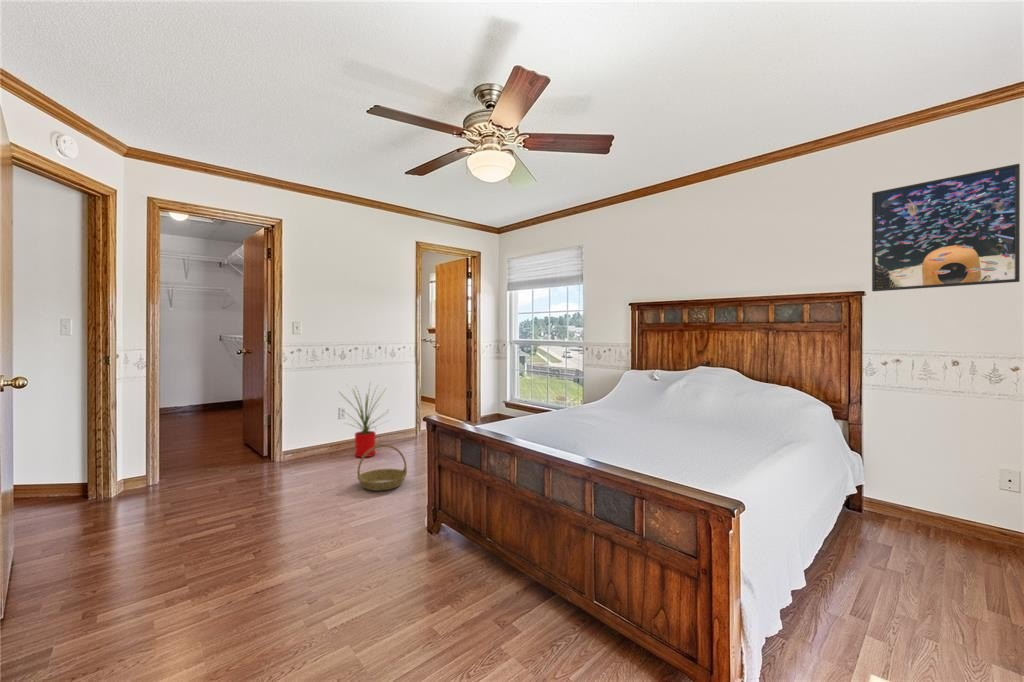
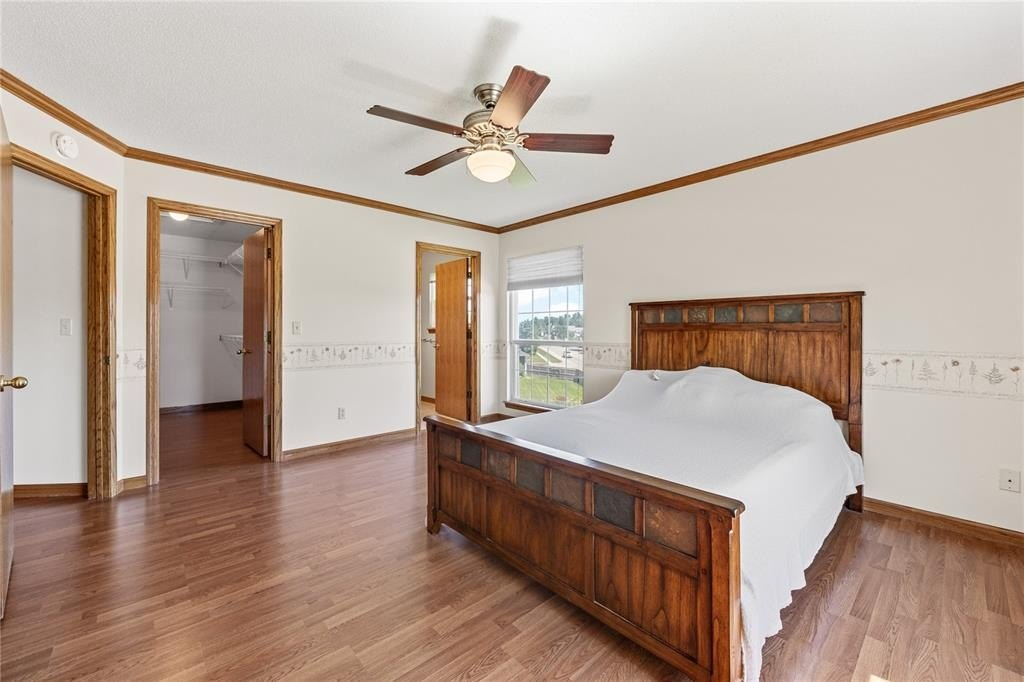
- house plant (365, 418)
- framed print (939, 233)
- basket (382, 469)
